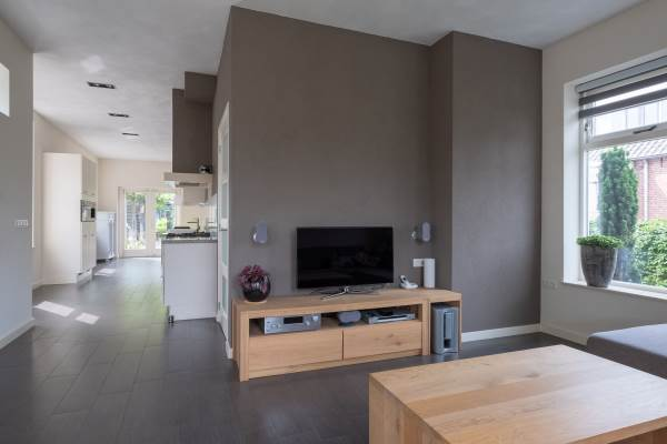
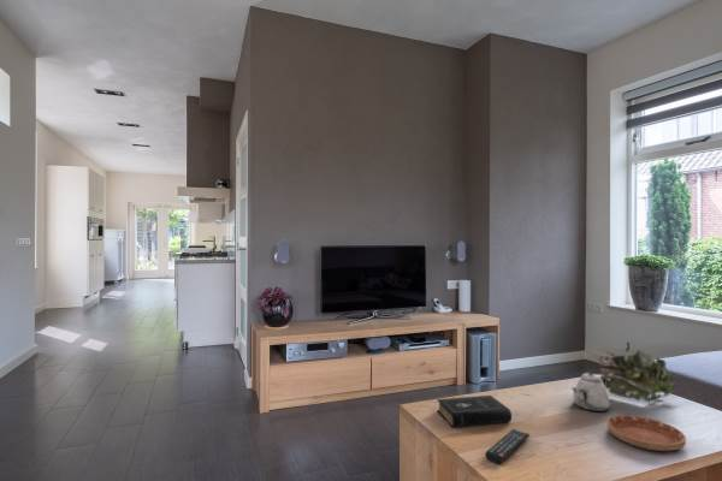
+ book (471, 409)
+ teapot (588, 388)
+ remote control (508, 445)
+ saucer (644, 433)
+ plant (631, 367)
